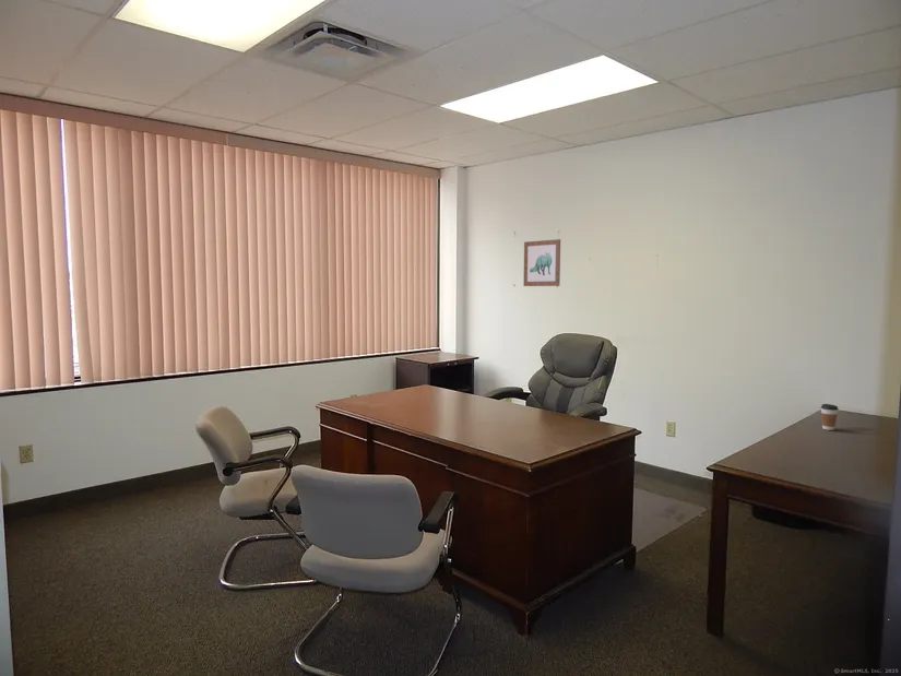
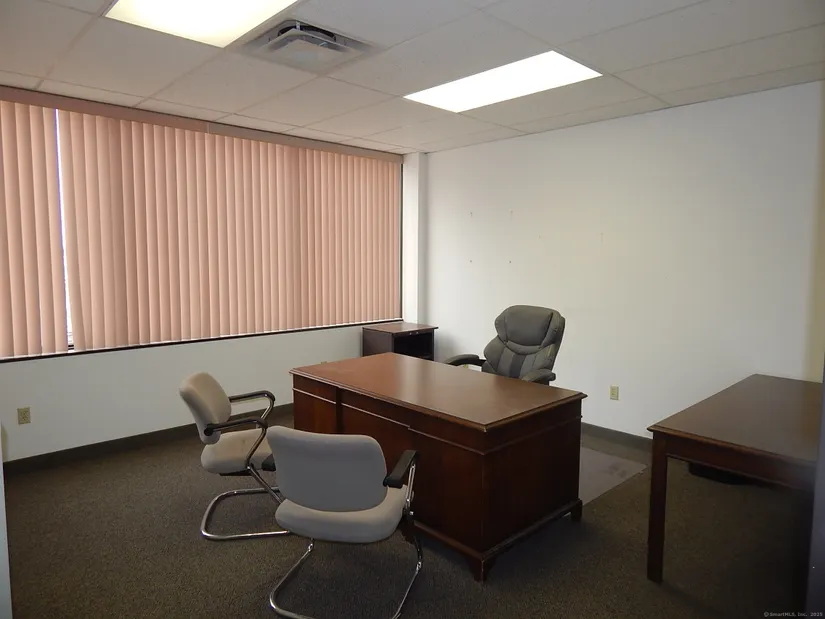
- wall art (541, 263)
- coffee cup (829, 417)
